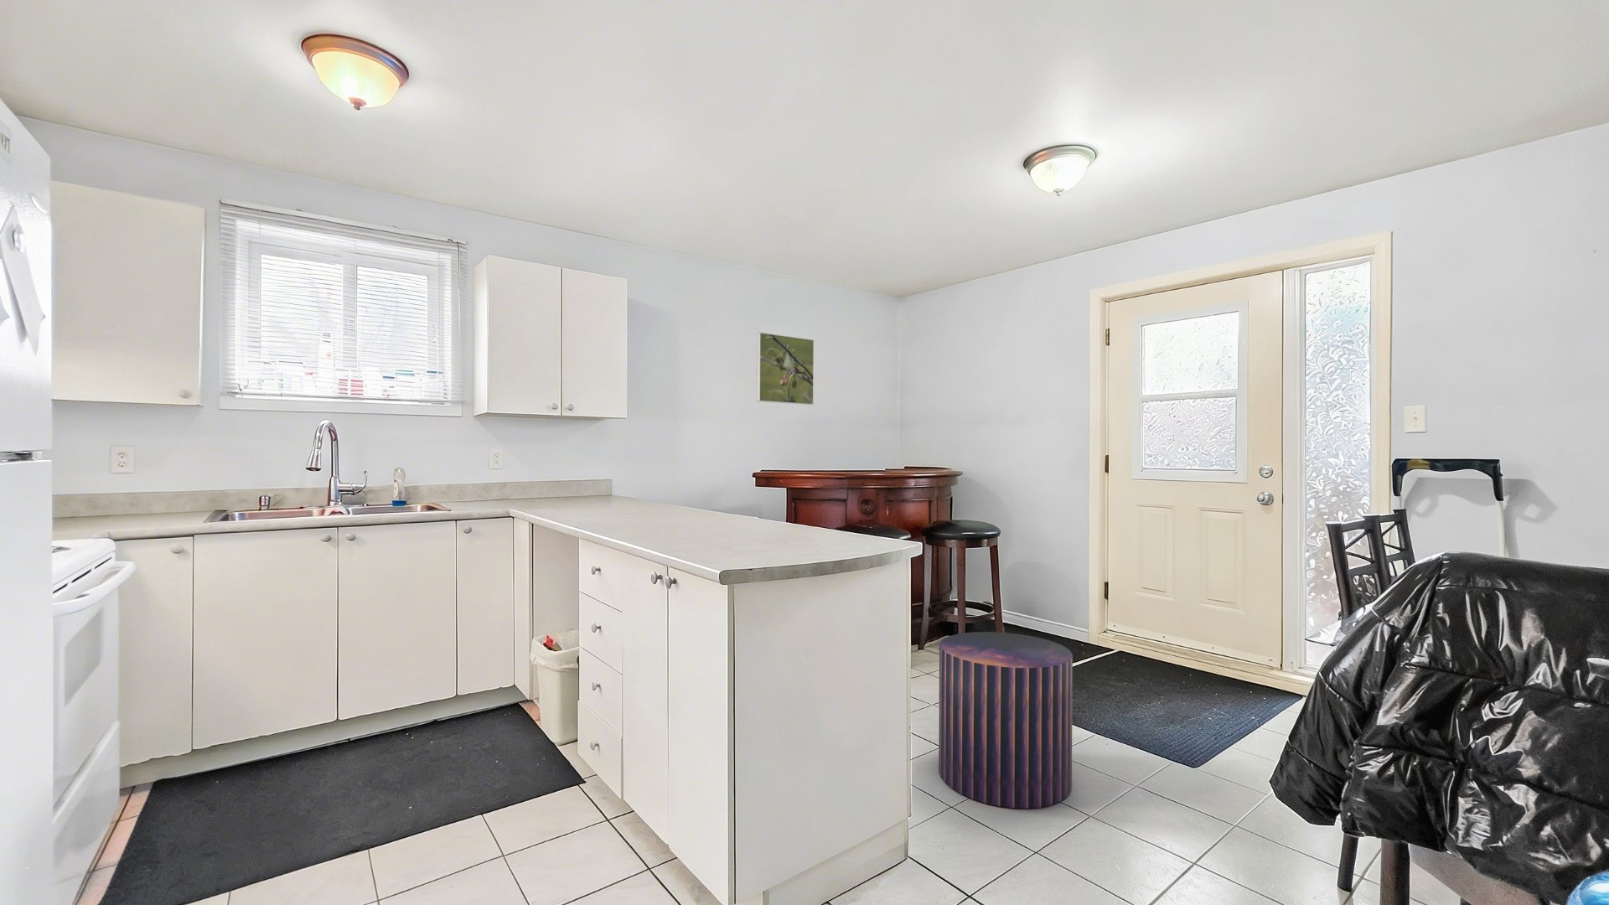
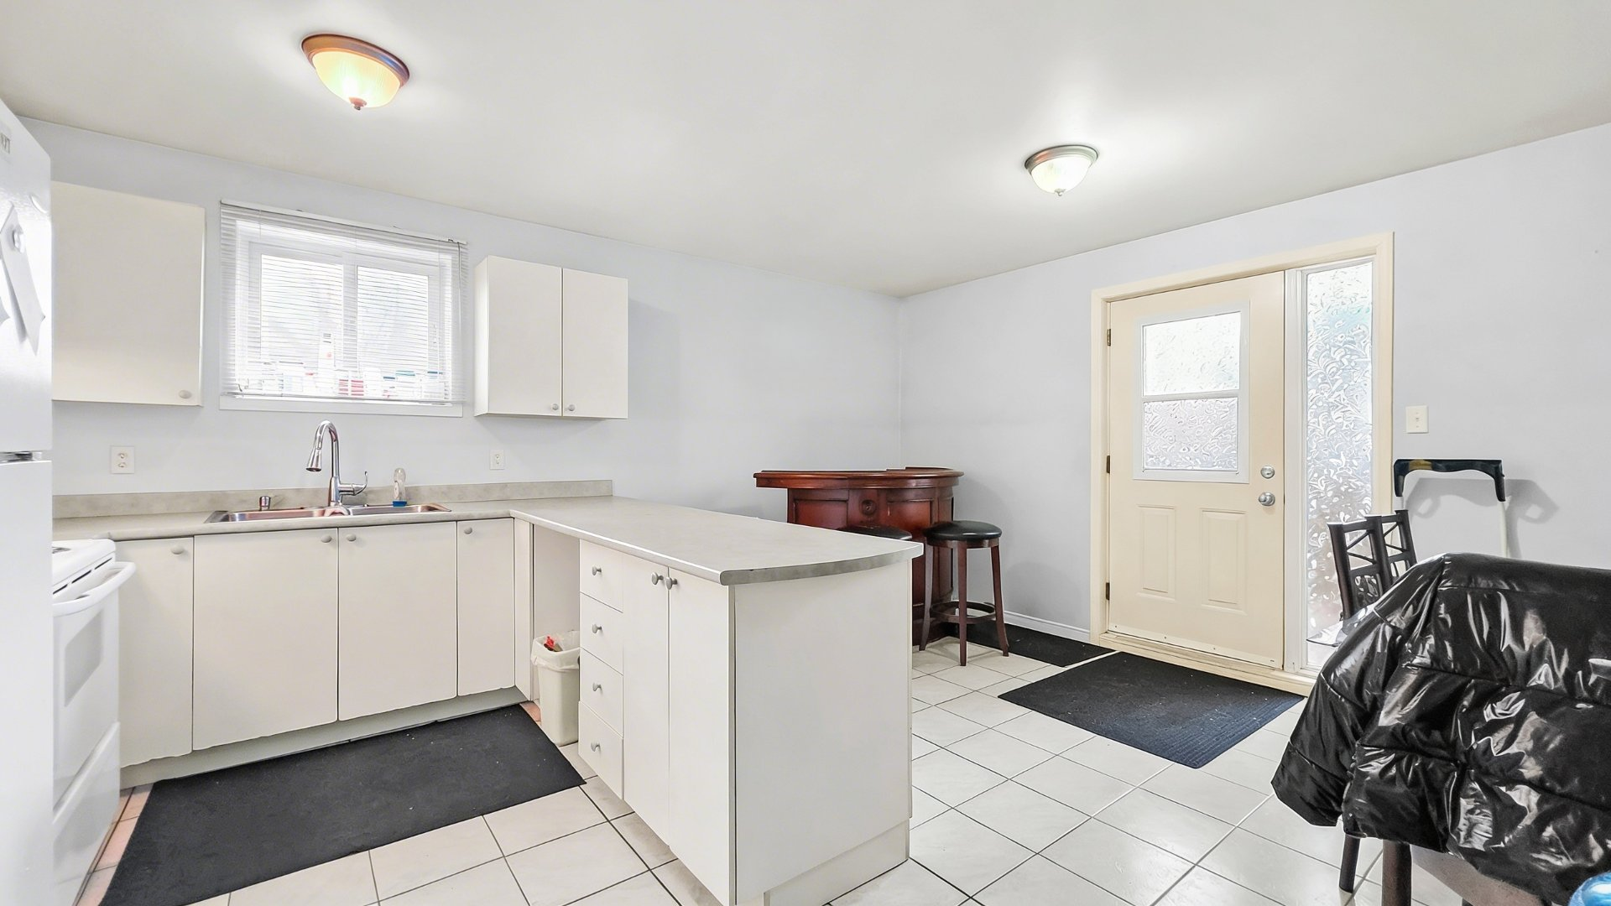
- stool (1003, 712)
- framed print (786, 369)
